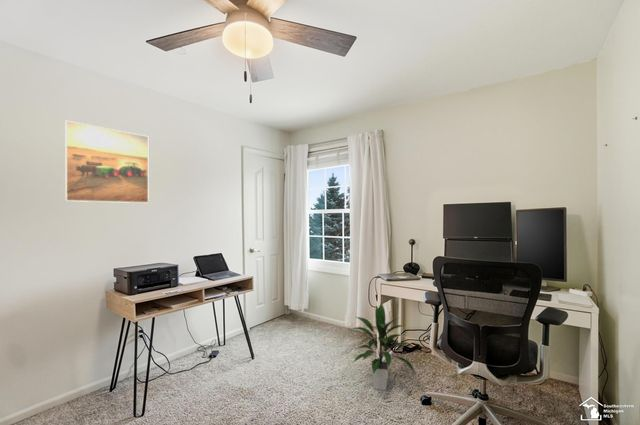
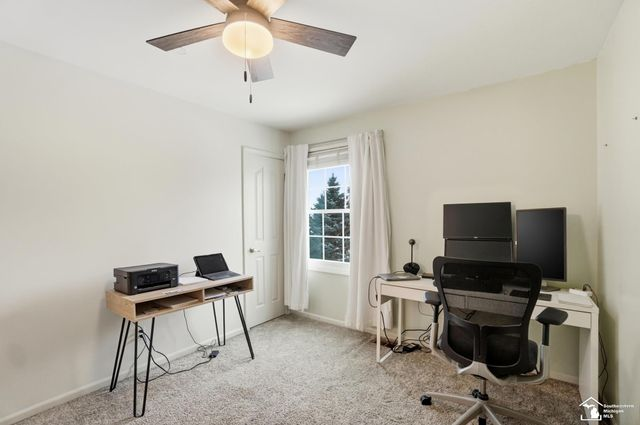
- indoor plant (381, 347)
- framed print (110, 165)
